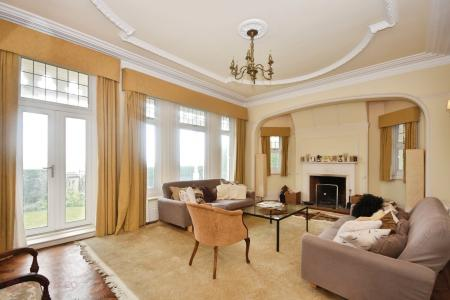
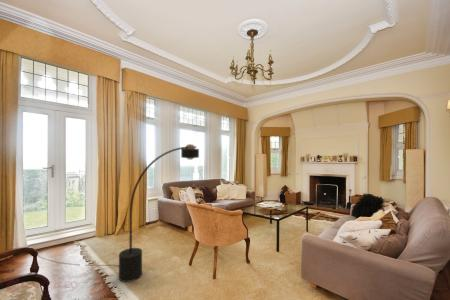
+ floor lamp (131, 198)
